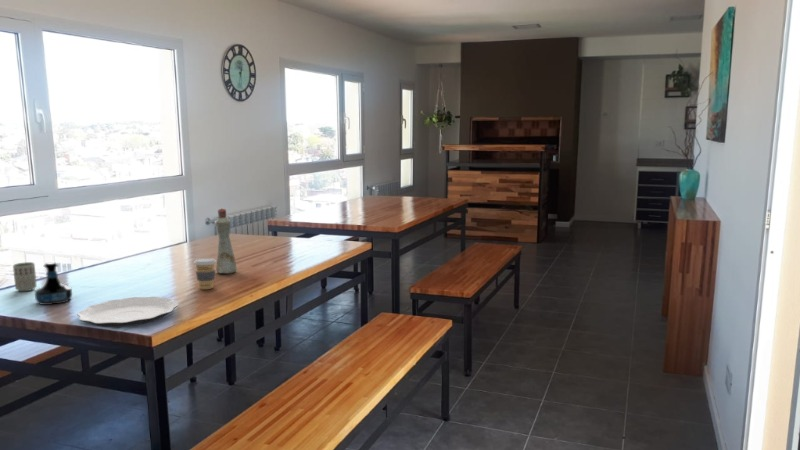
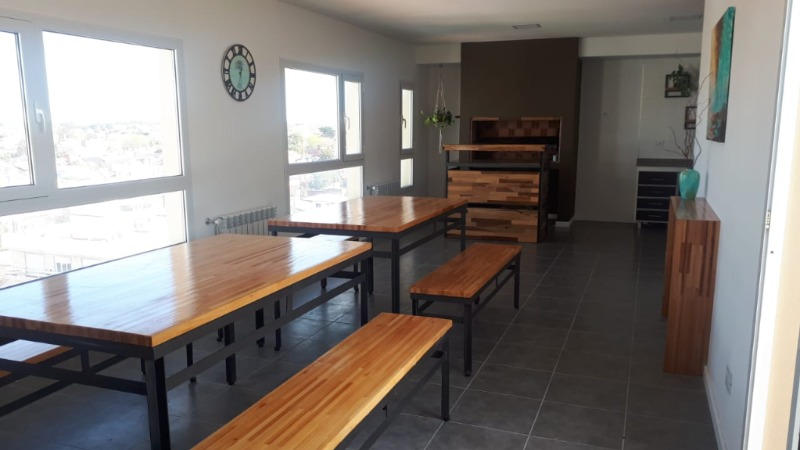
- bottle (224, 240)
- plate (129, 312)
- tequila bottle (52, 281)
- cup (25, 276)
- coffee cup (205, 273)
